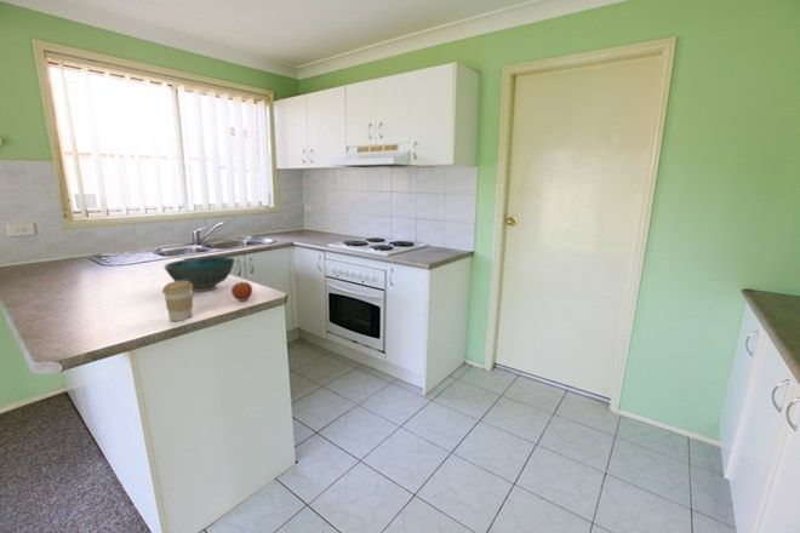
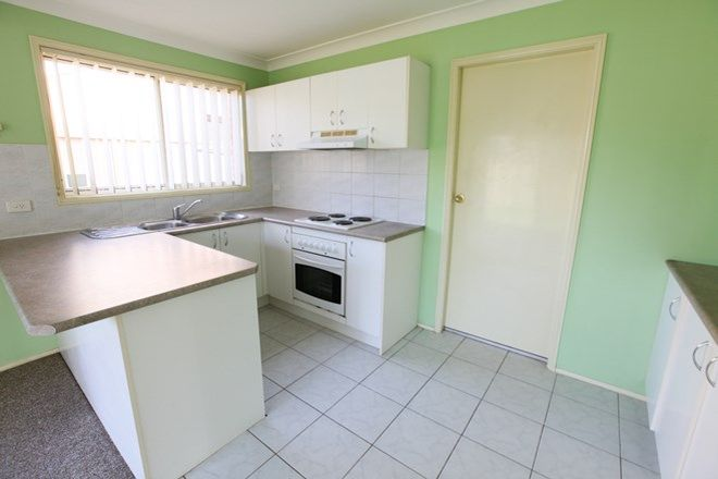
- bowl (201, 275)
- coffee cup (178, 300)
- apple (241, 291)
